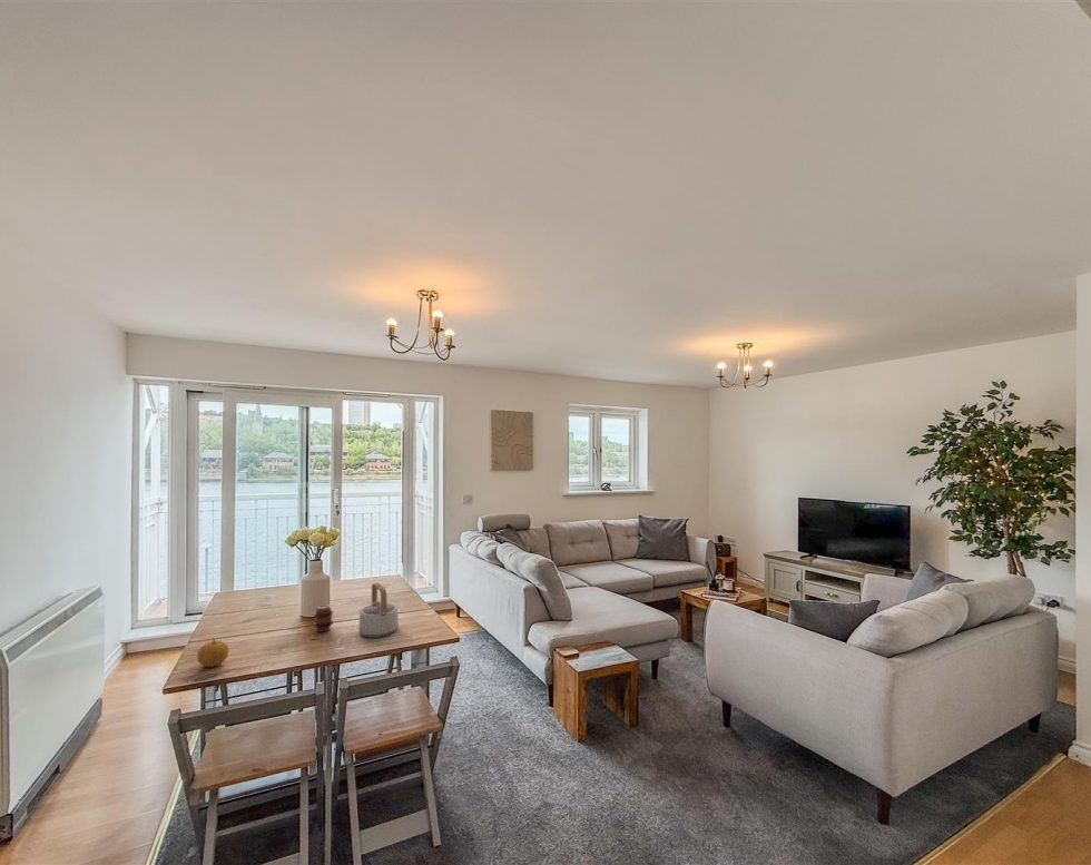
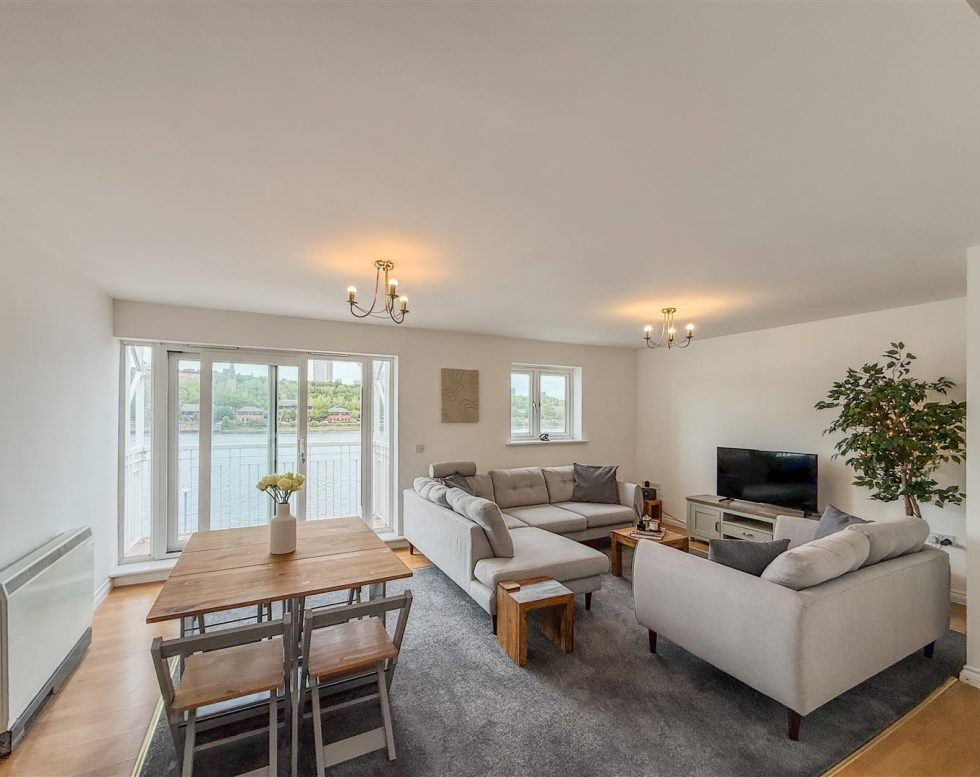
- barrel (323, 618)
- fruit (213, 650)
- teapot (377, 607)
